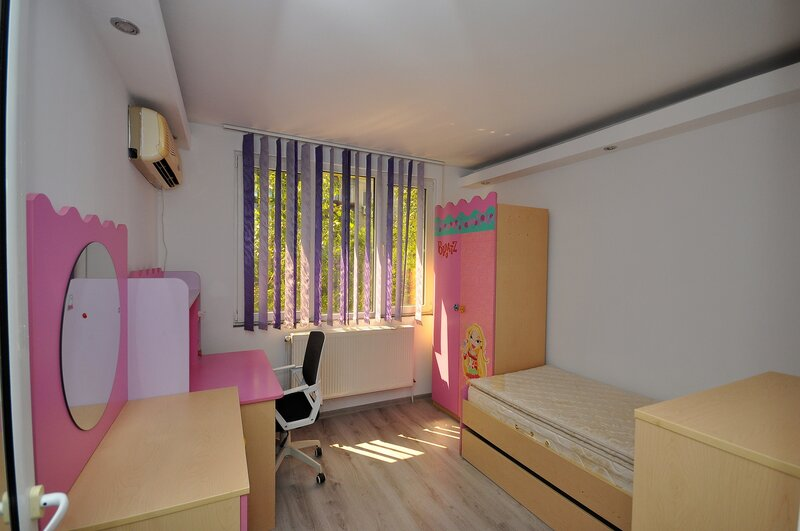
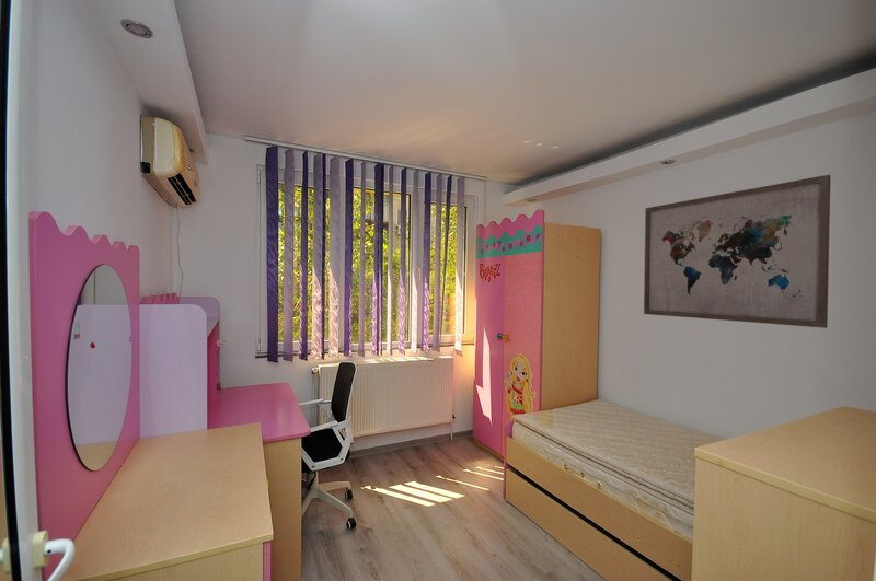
+ wall art (719, 257)
